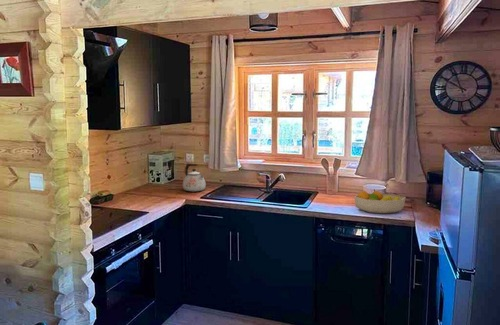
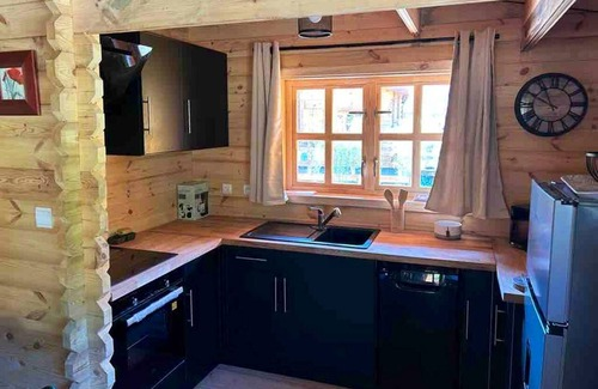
- kettle (194, 177)
- fruit bowl (379, 200)
